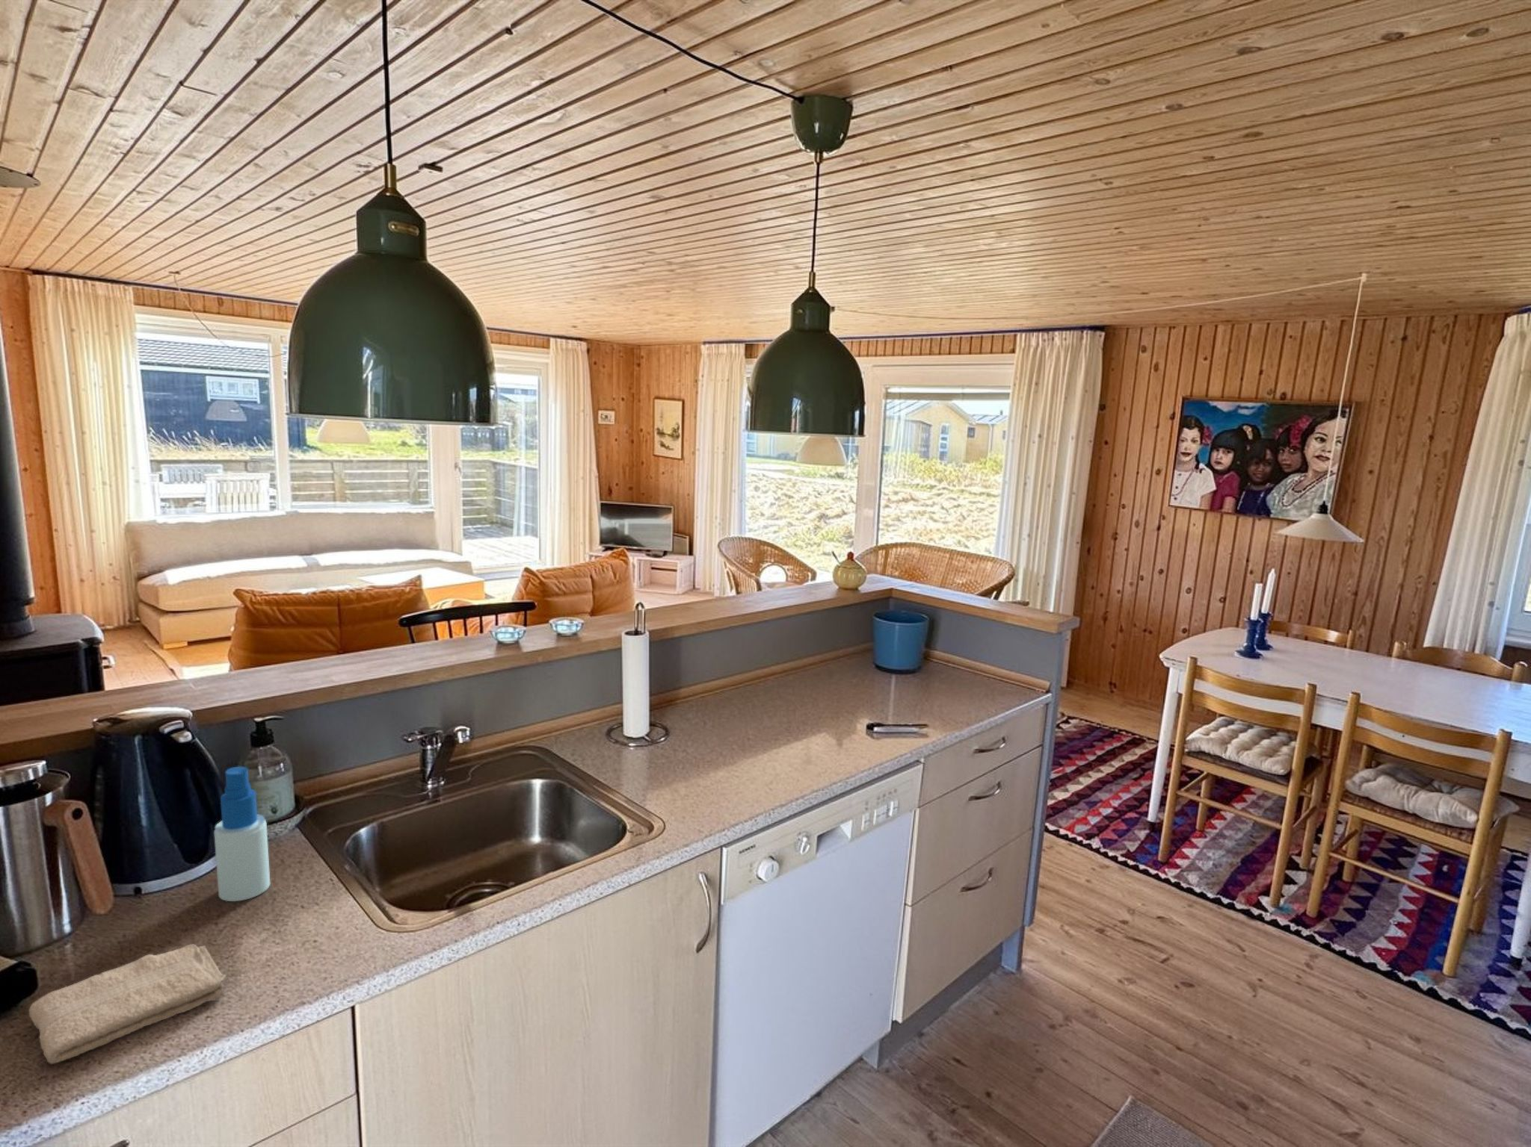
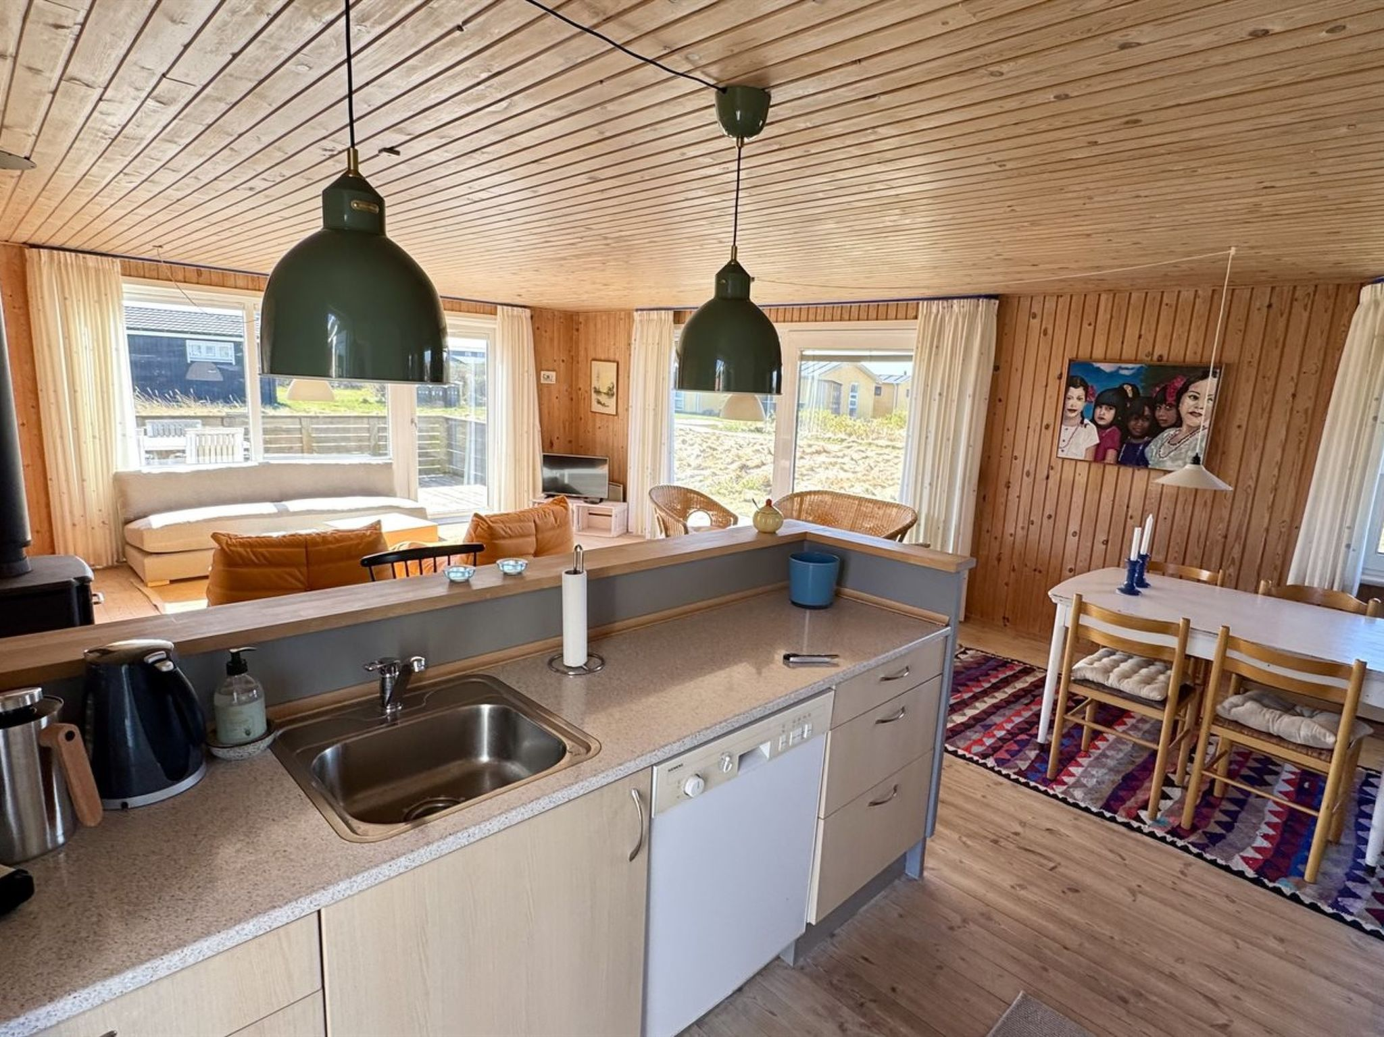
- washcloth (131, 996)
- spray bottle (241, 830)
